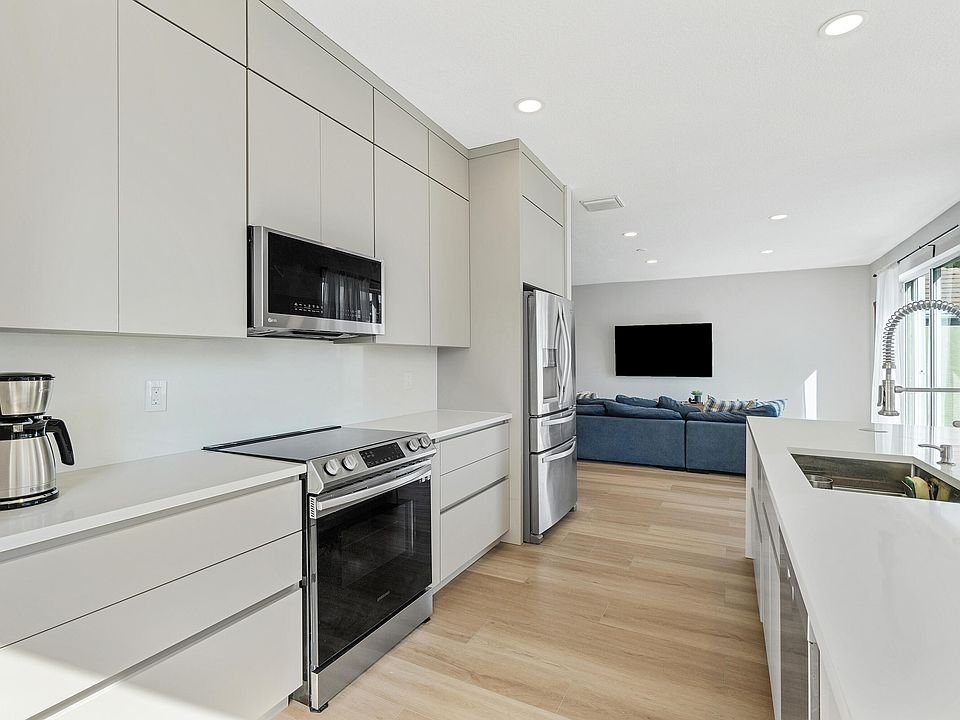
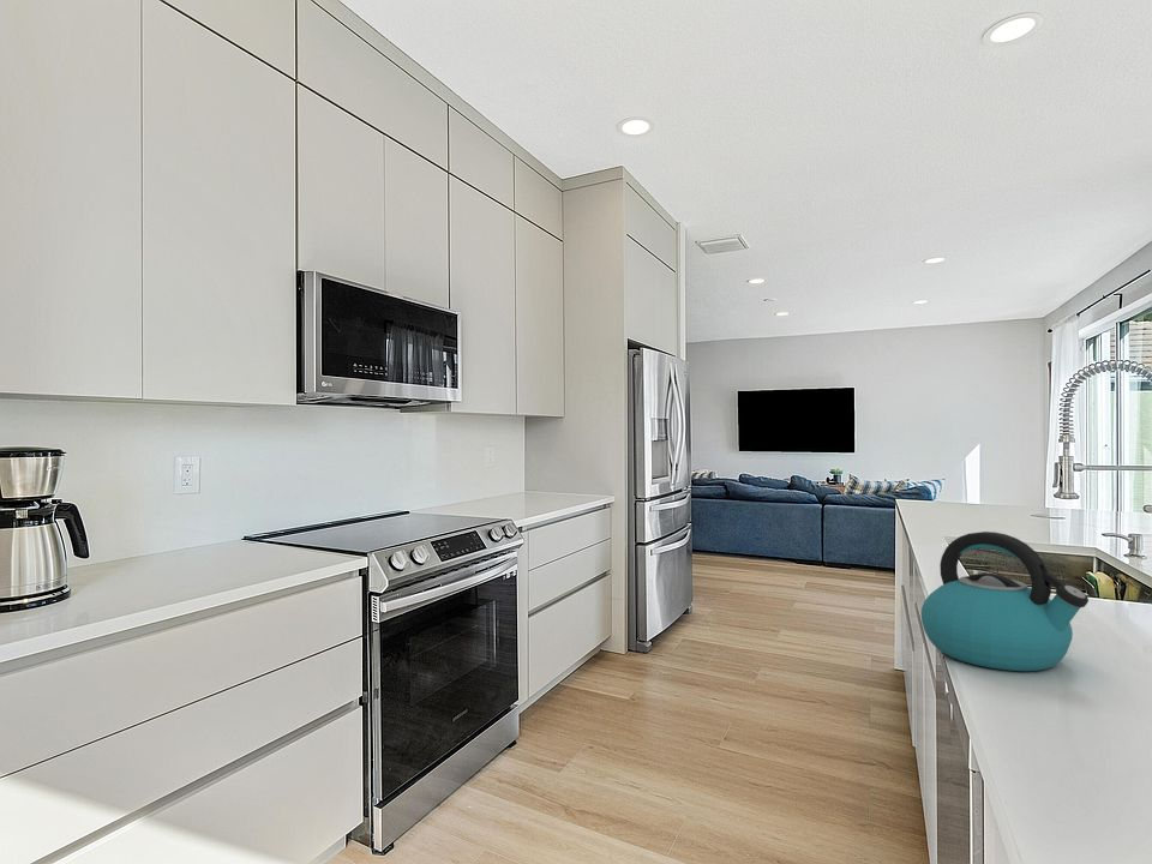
+ kettle (1001, 595)
